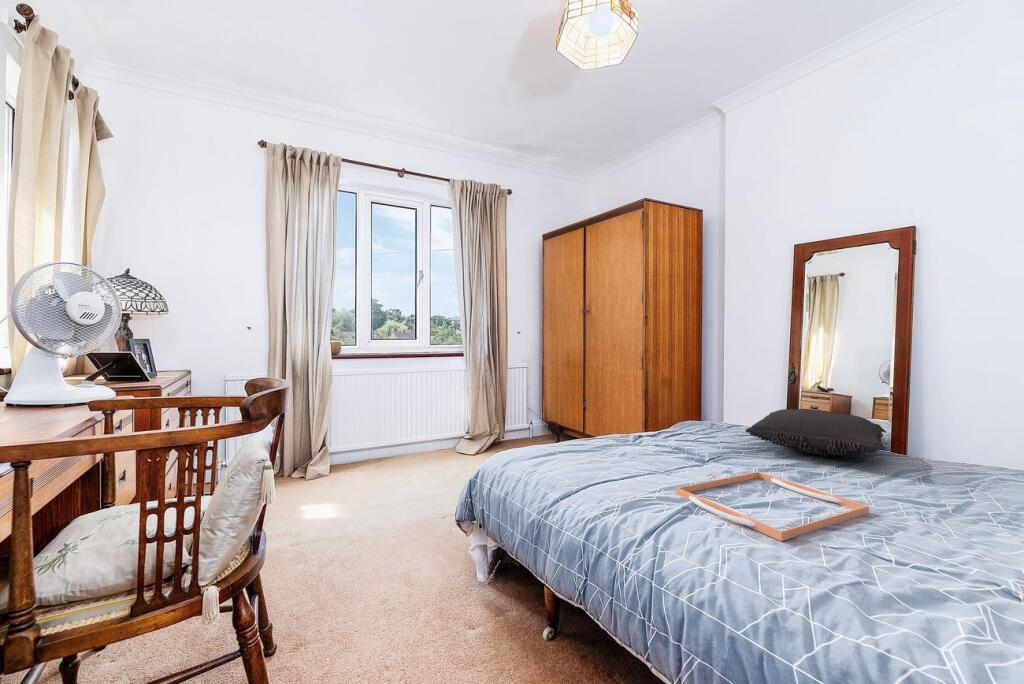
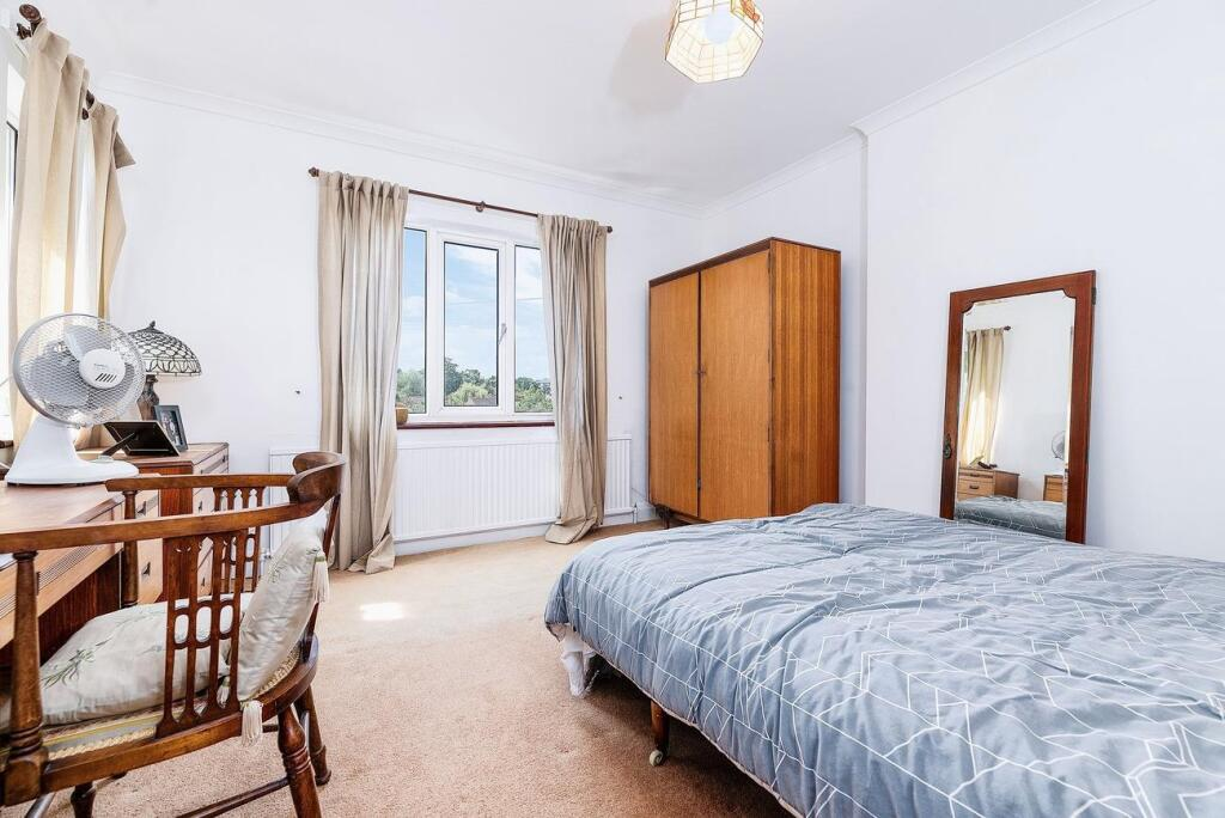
- pillow (815, 430)
- serving tray (772, 482)
